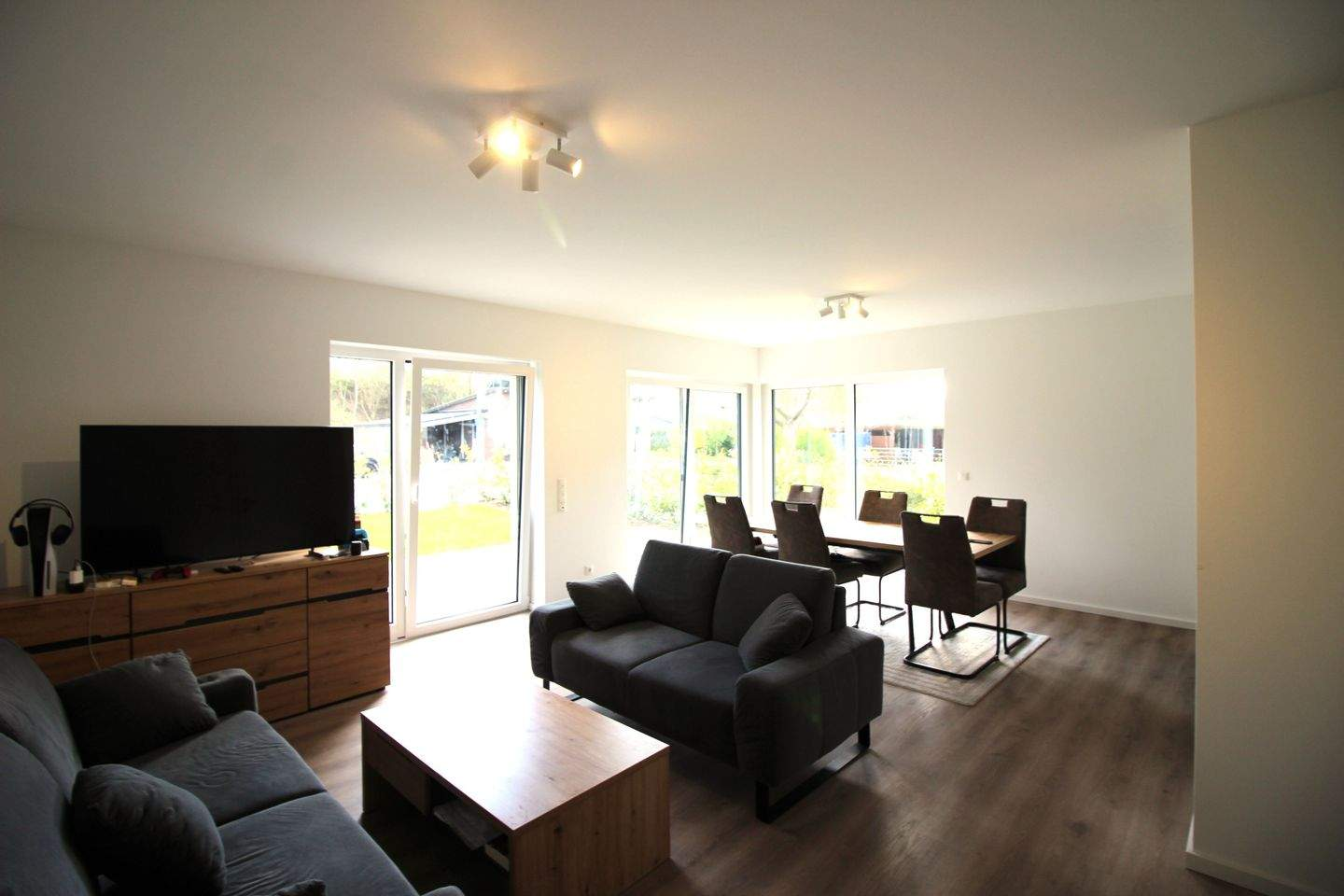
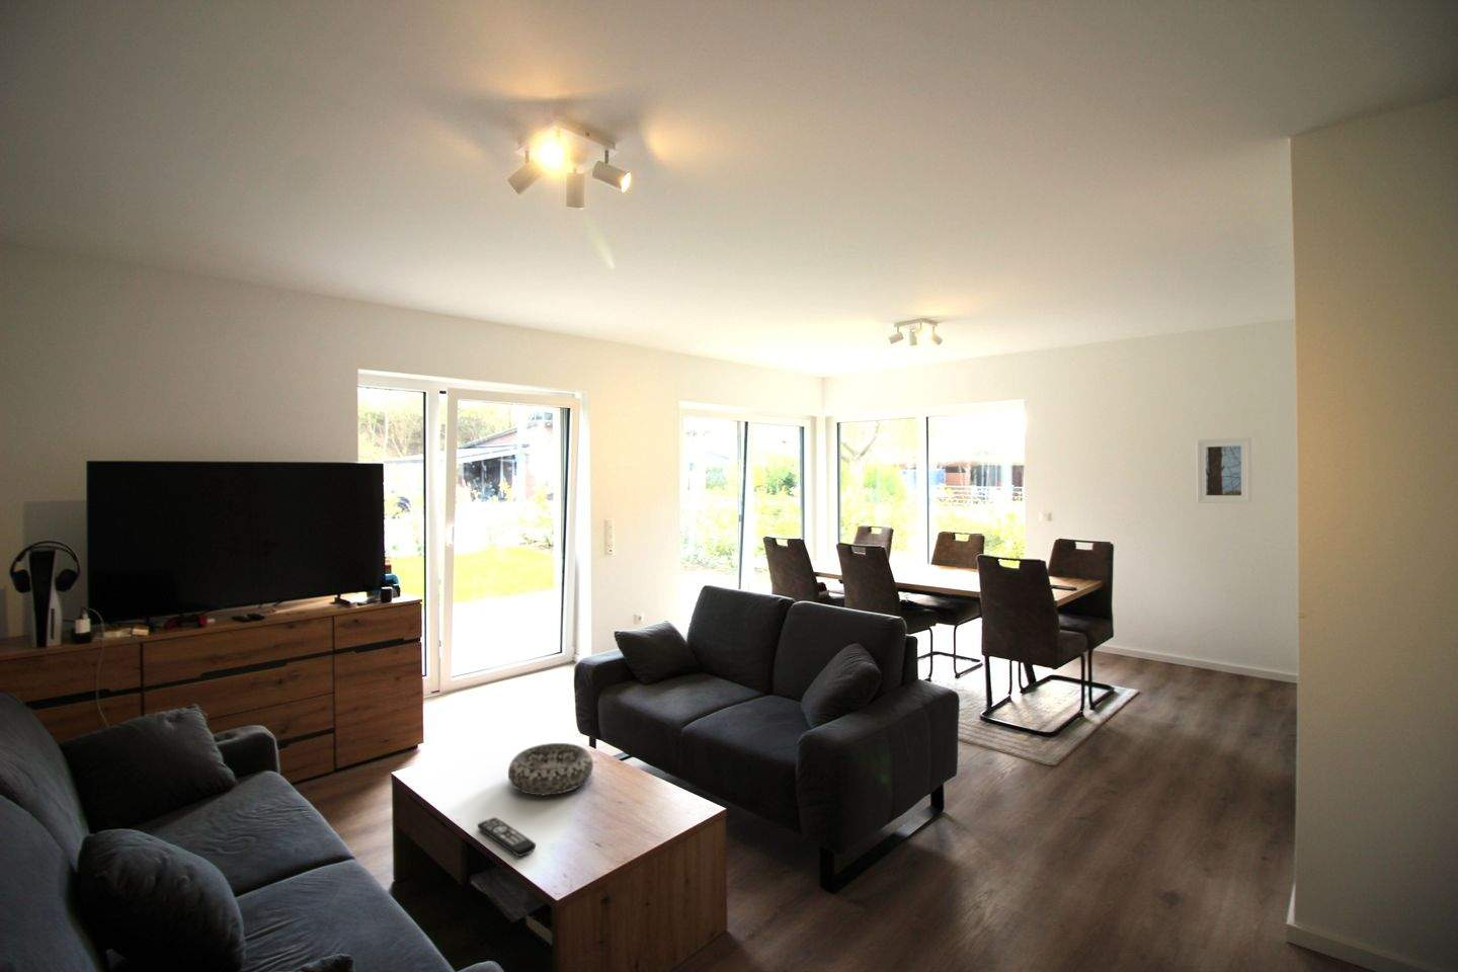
+ decorative bowl (551, 768)
+ remote control (506, 836)
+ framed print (1223, 471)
